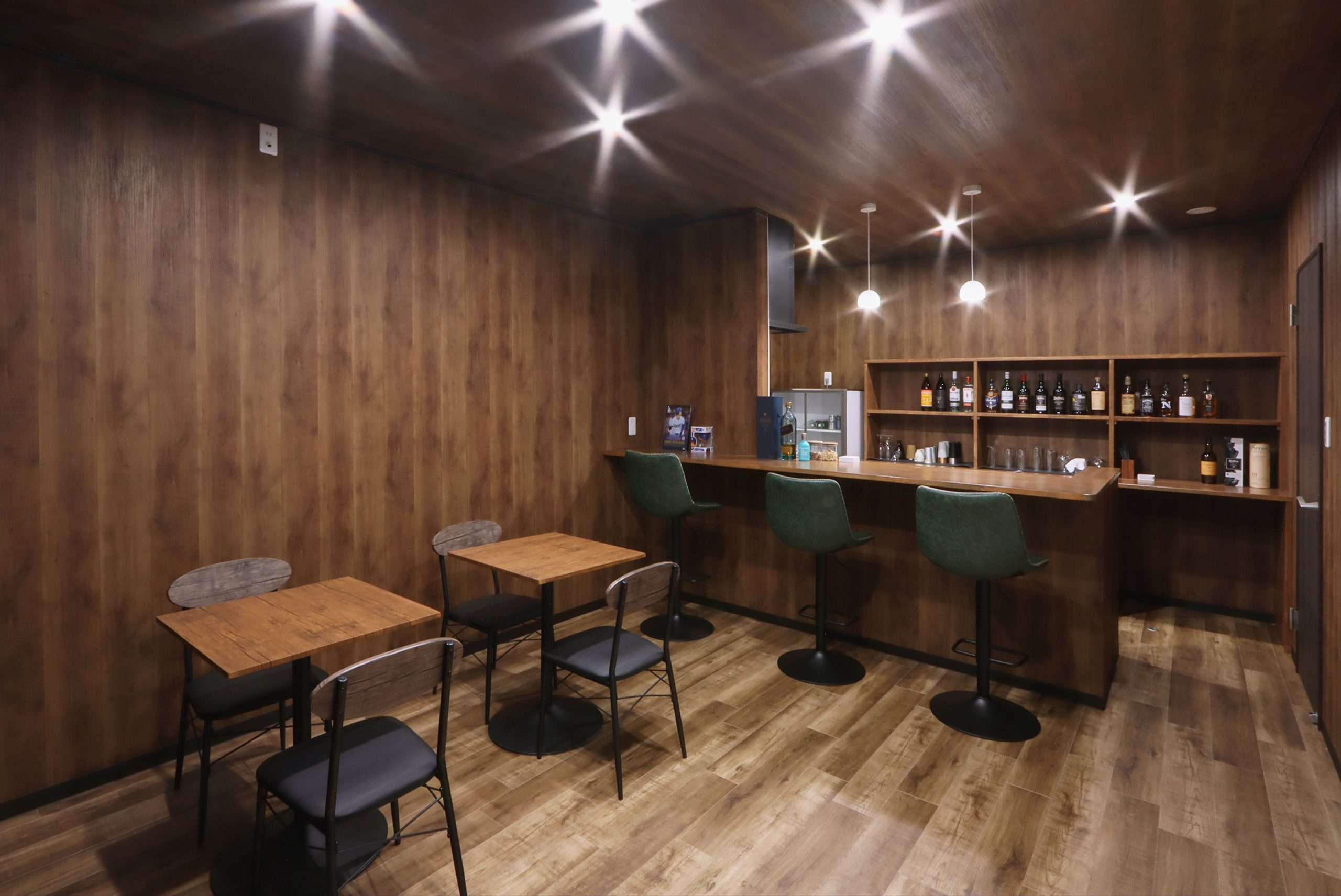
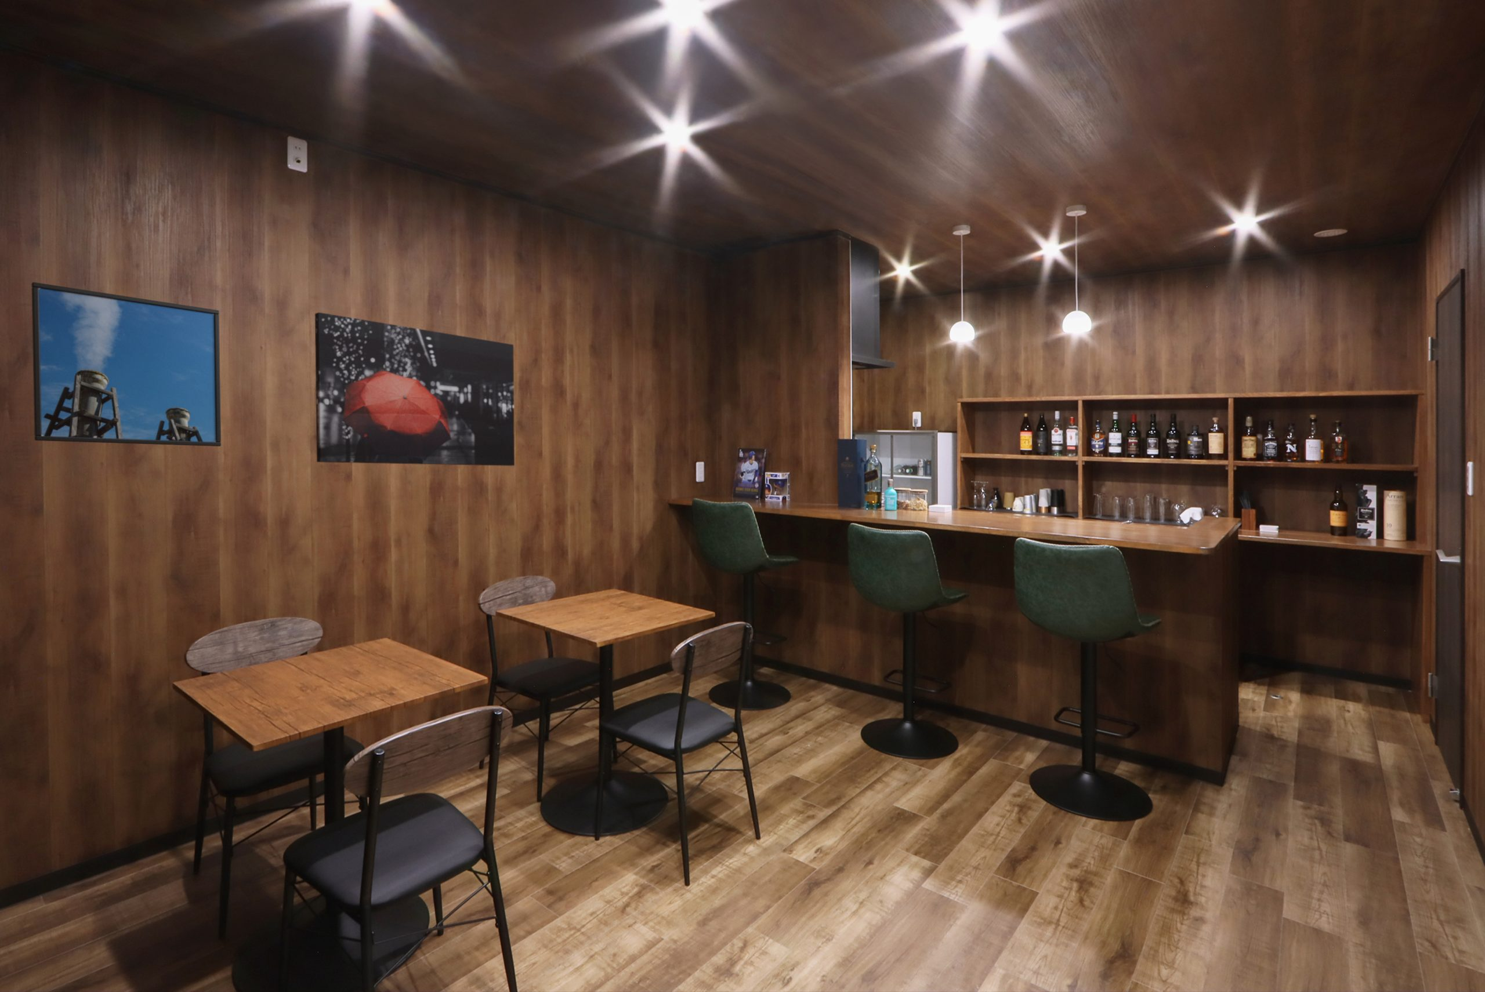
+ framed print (133, 371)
+ wall art (424, 397)
